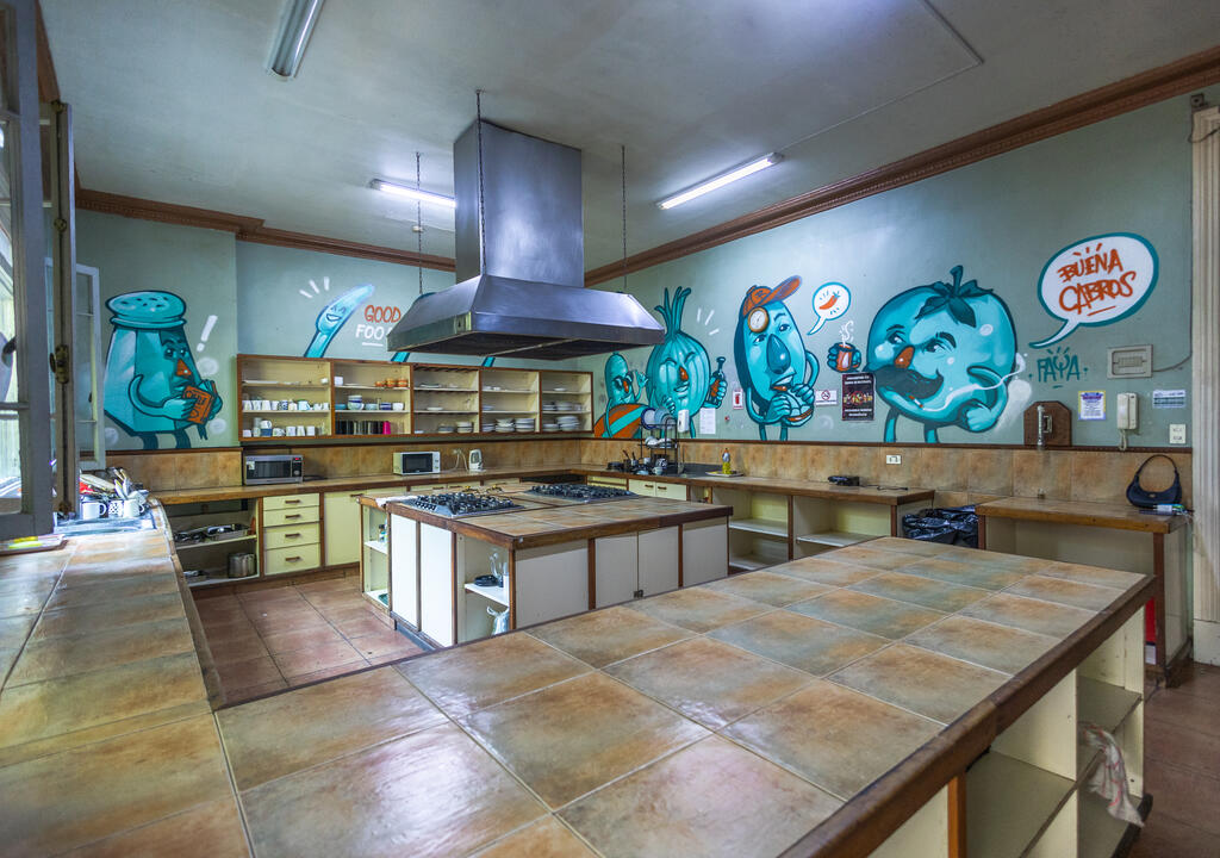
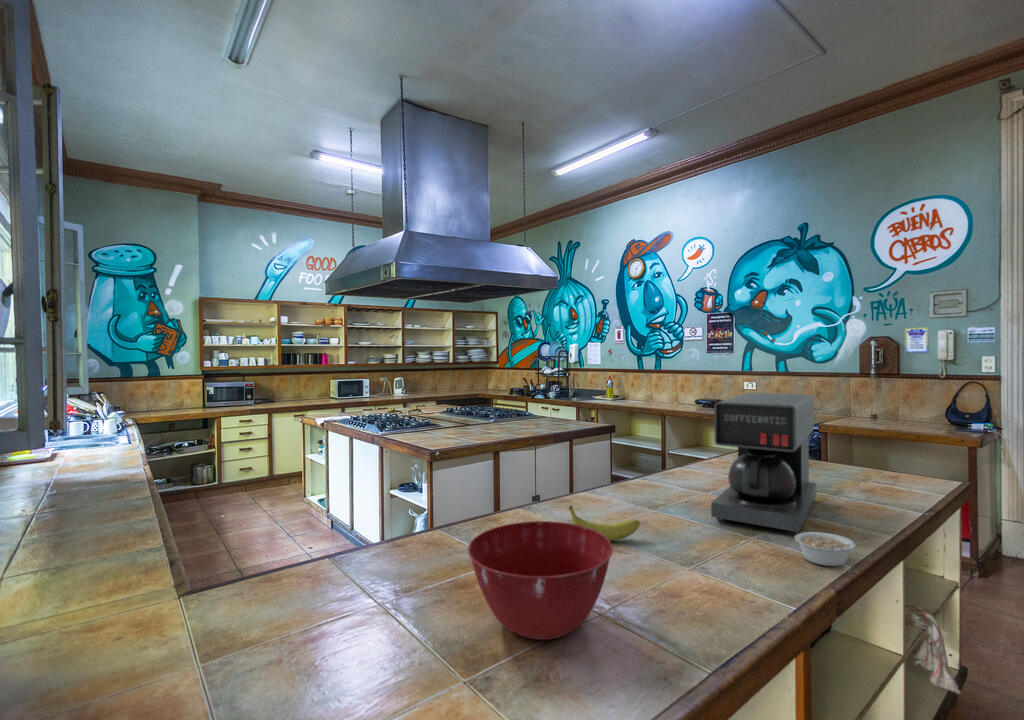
+ mixing bowl (540, 582)
+ fruit (604, 524)
+ coffee maker (767, 454)
+ legume (826, 547)
